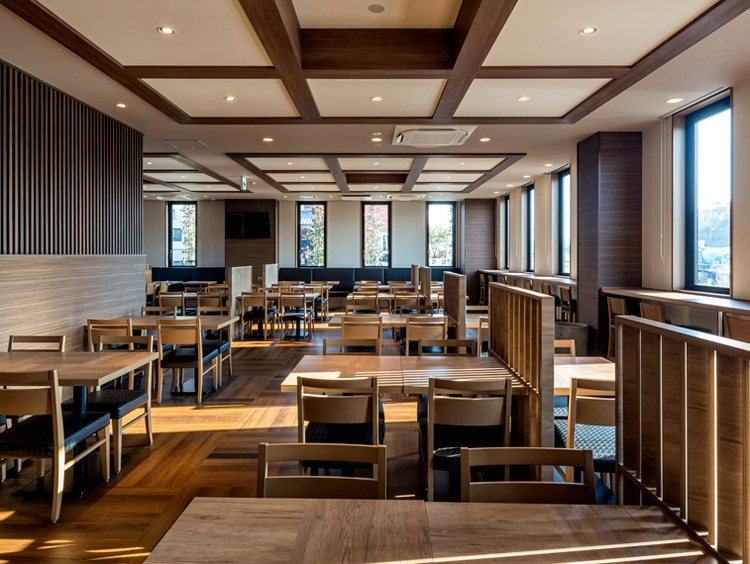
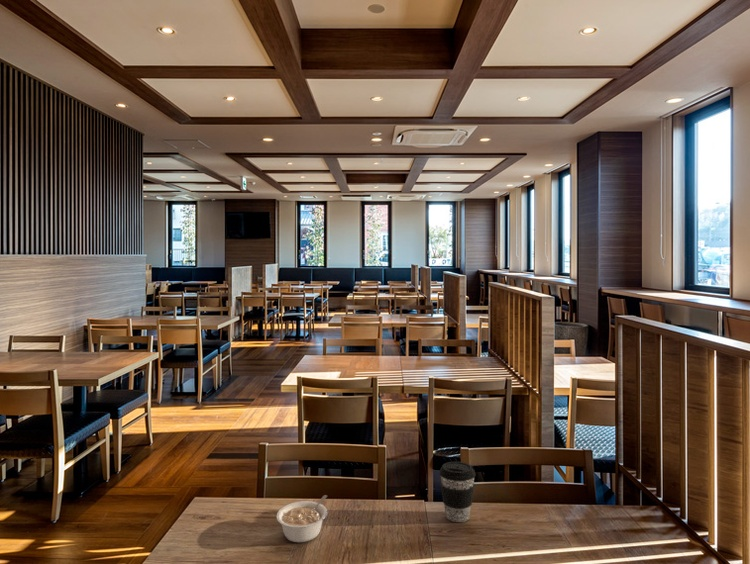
+ coffee cup (457, 491)
+ legume (302, 519)
